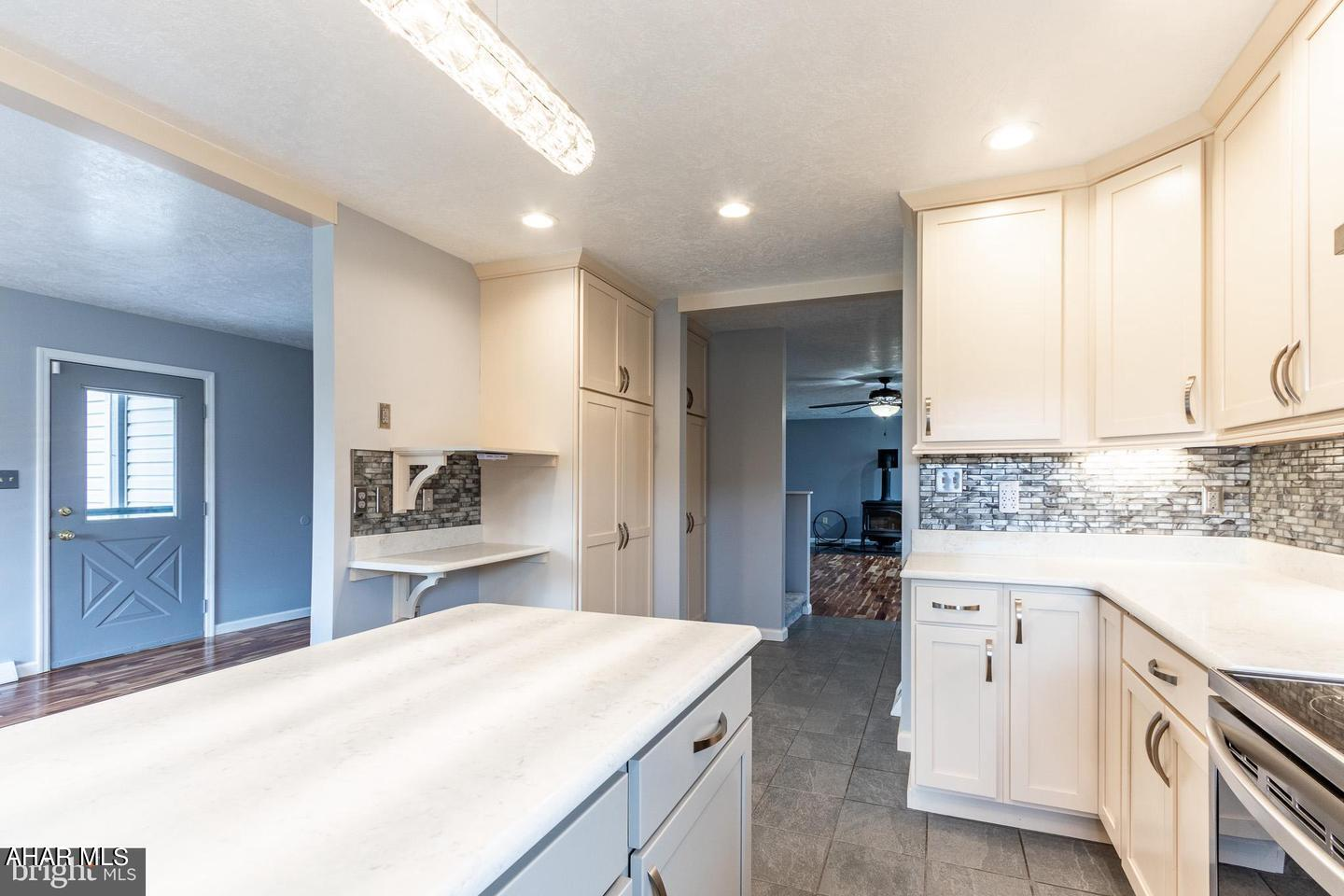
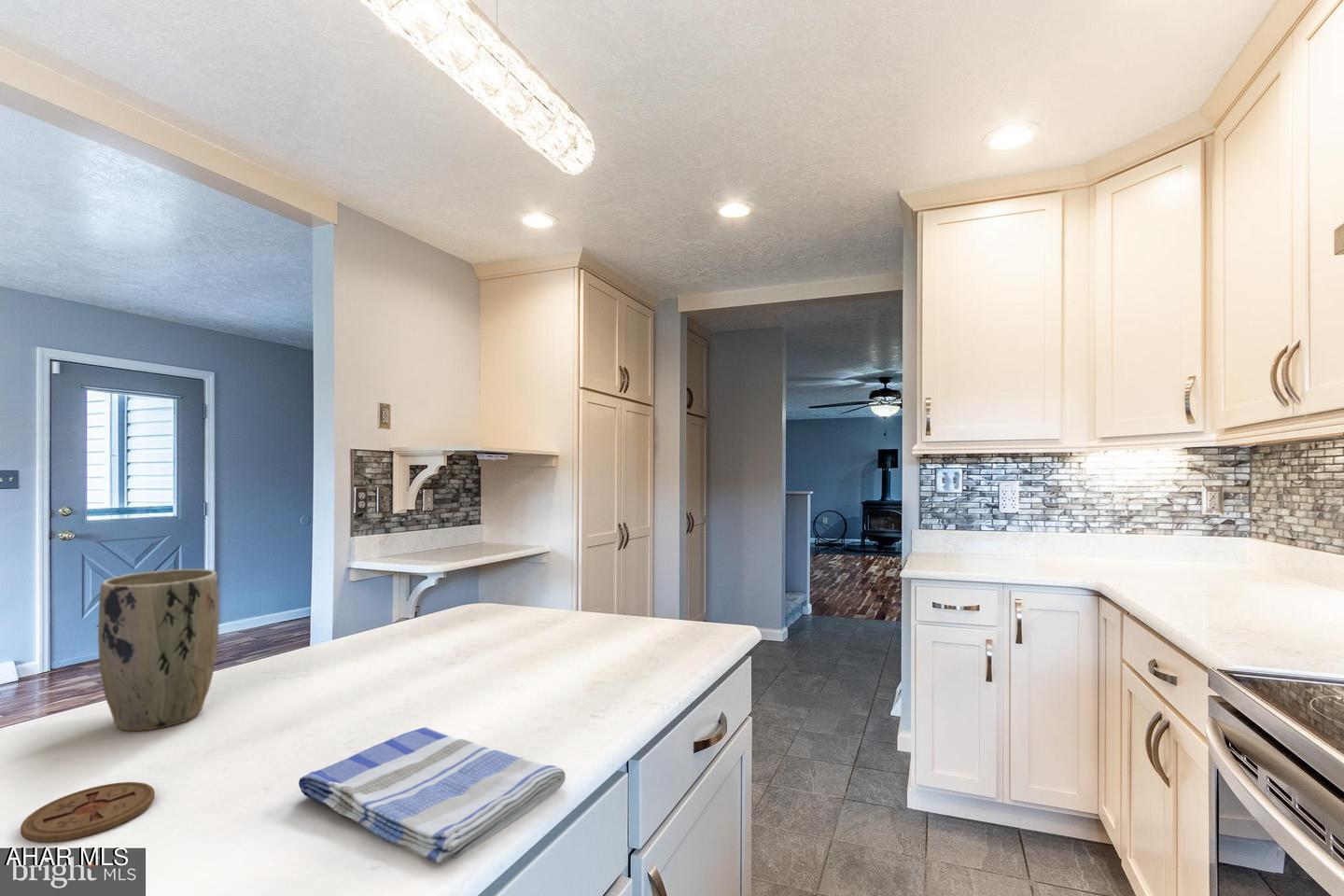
+ plant pot (161, 647)
+ coaster (91, 809)
+ dish towel (434, 779)
